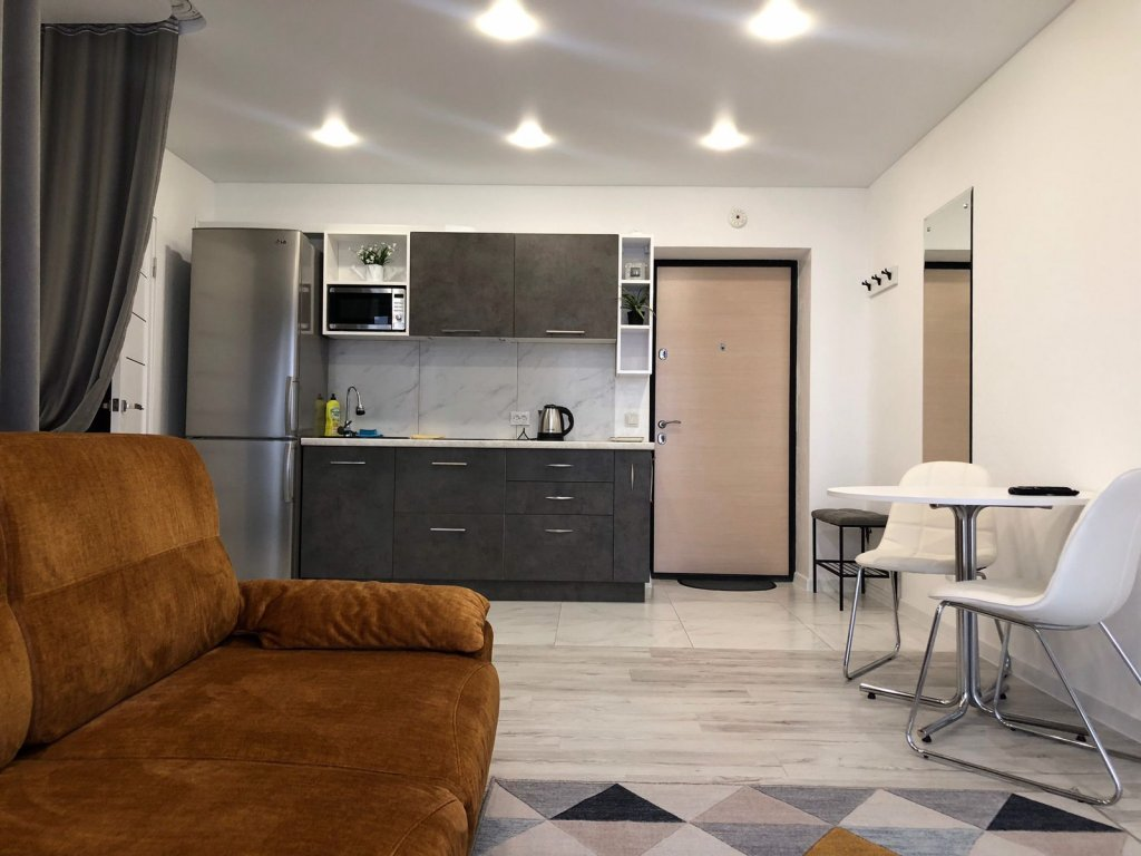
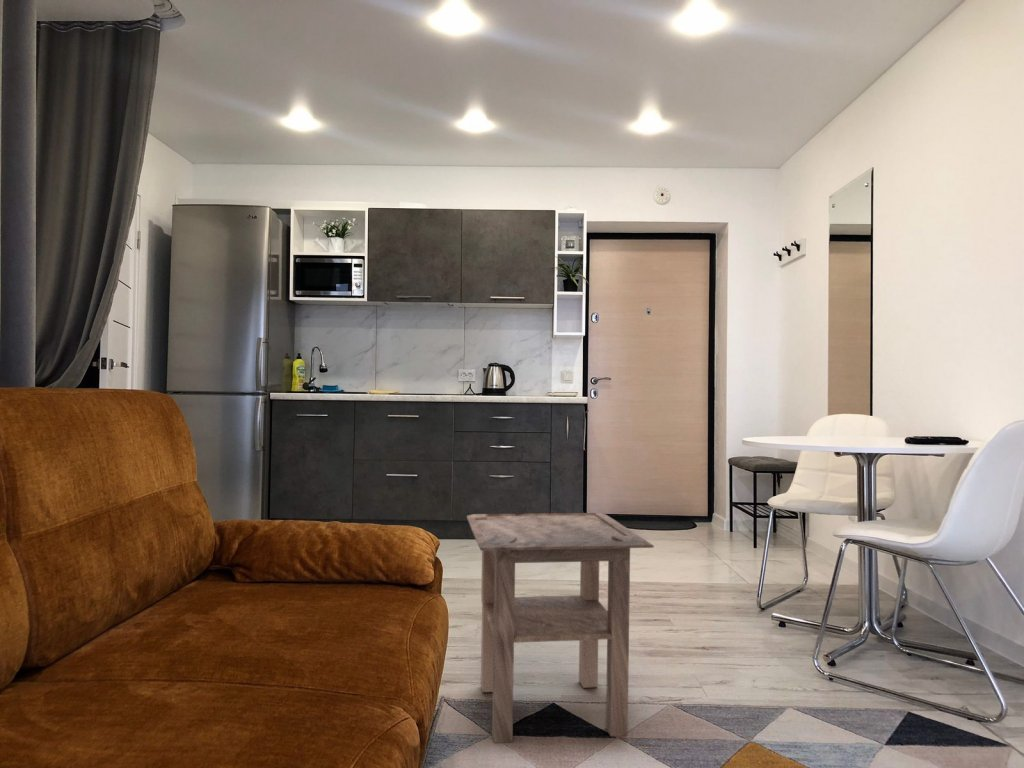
+ side table (549, 616)
